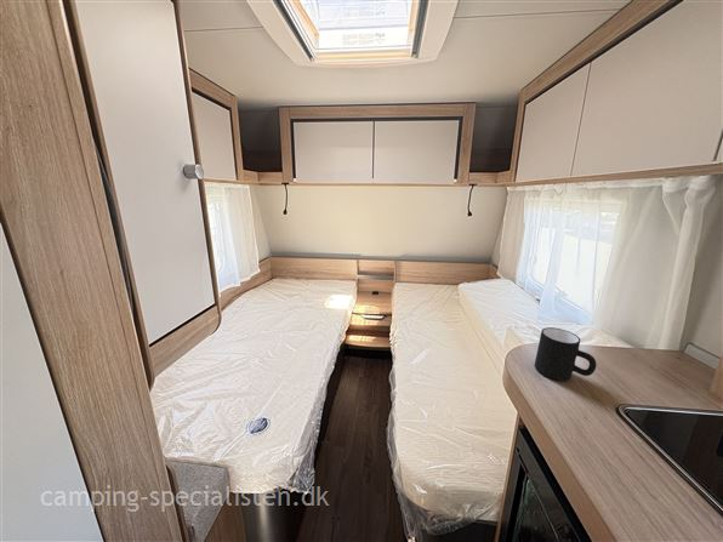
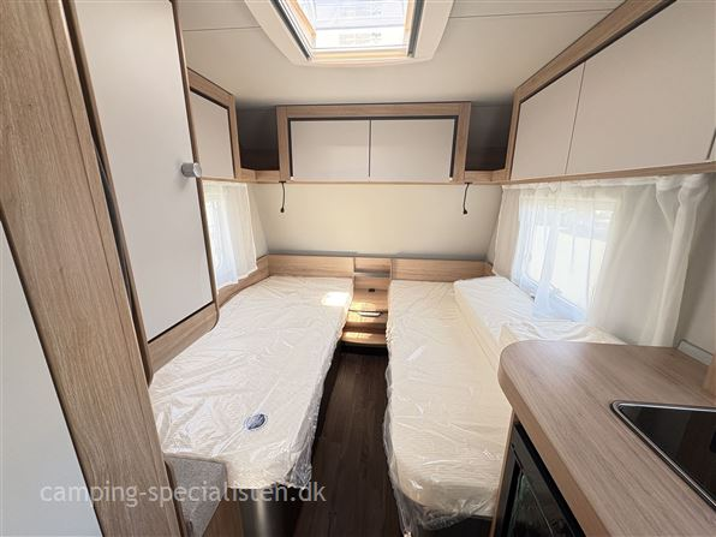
- mug (565, 356)
